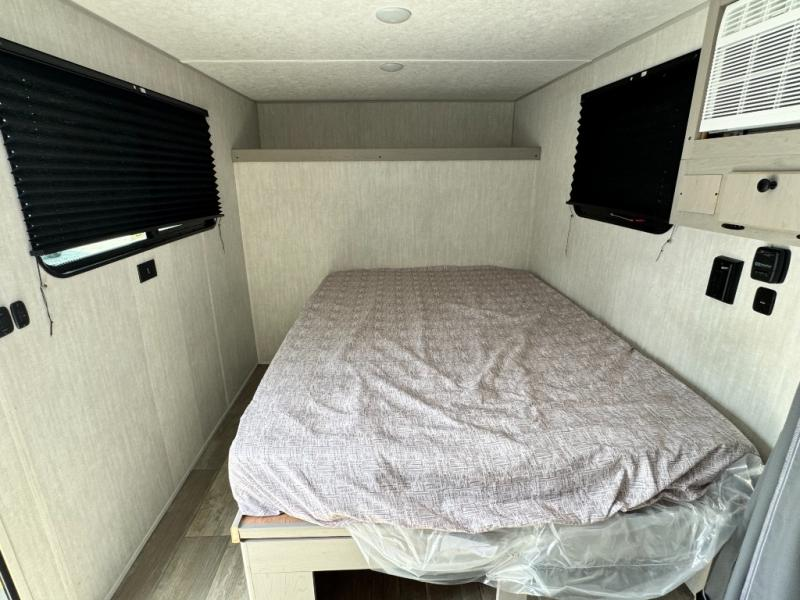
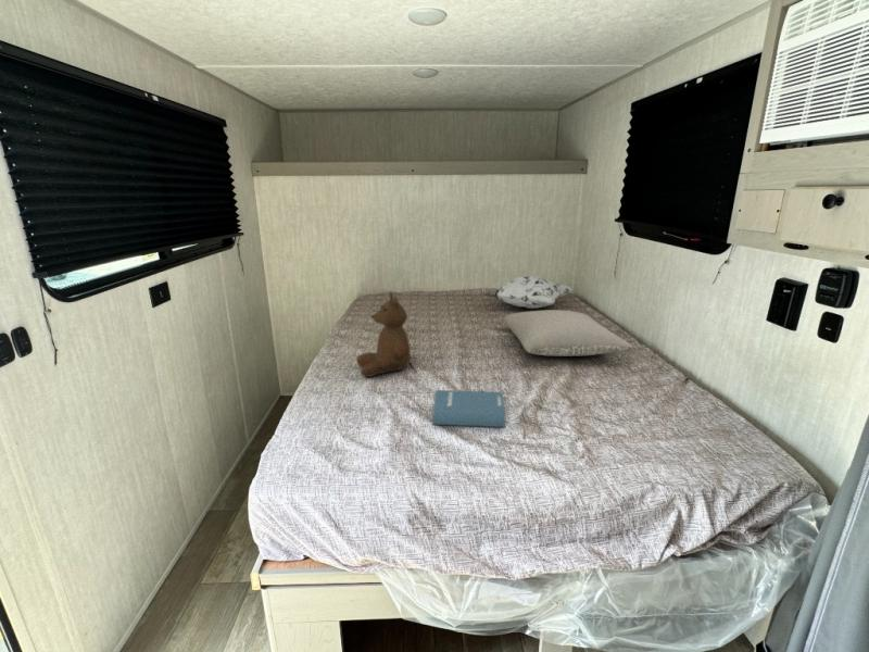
+ decorative pillow (529, 292)
+ pillow (561, 330)
+ hardback book (468, 408)
+ teddy bear (382, 333)
